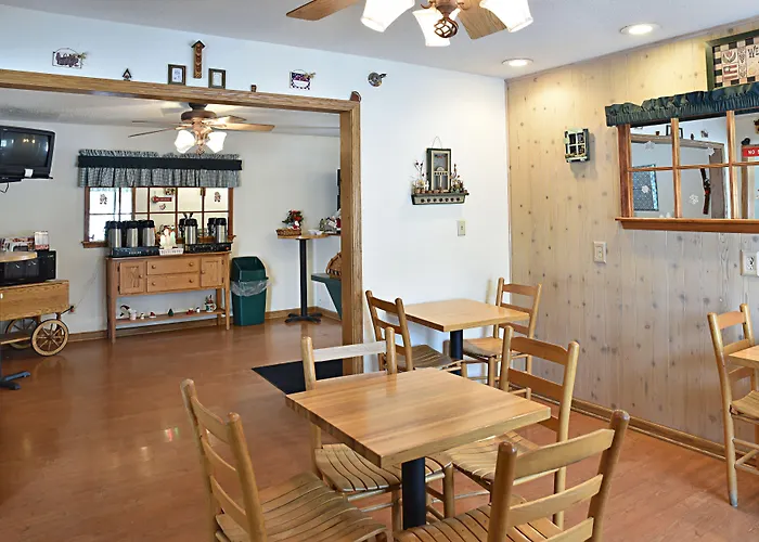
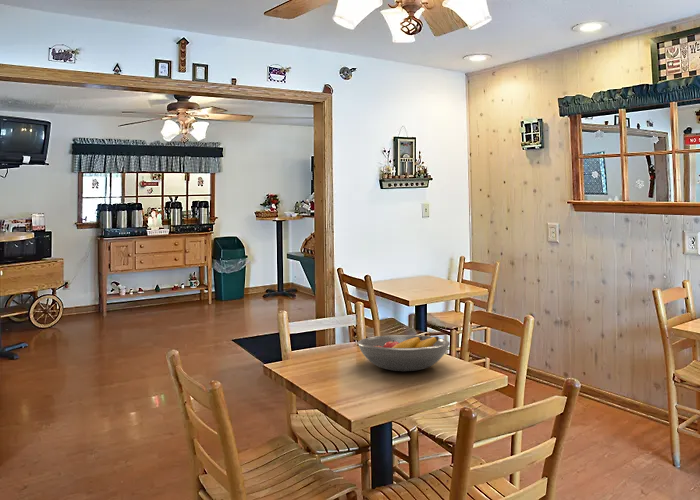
+ fruit bowl (403, 351)
